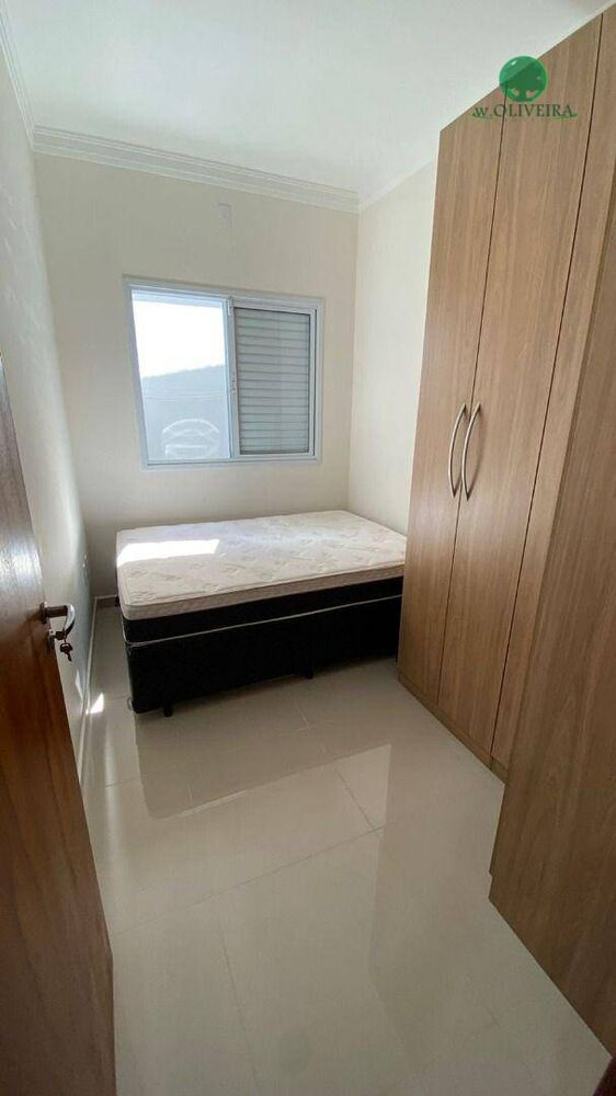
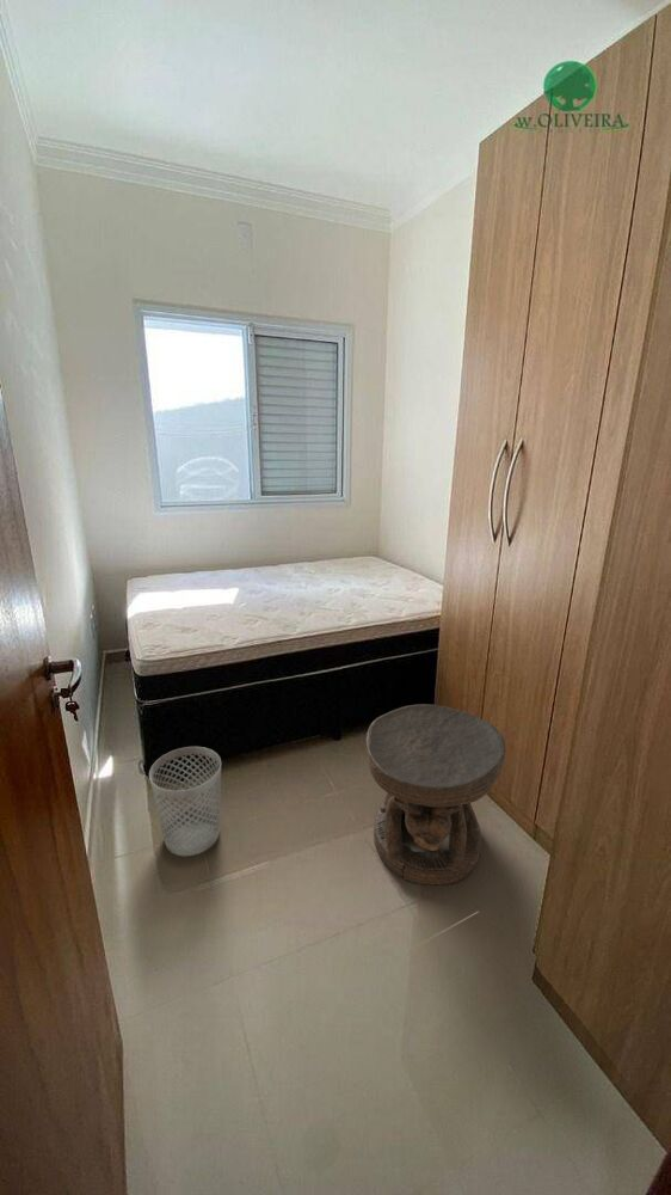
+ wastebasket (190, 801)
+ carved stool (429, 790)
